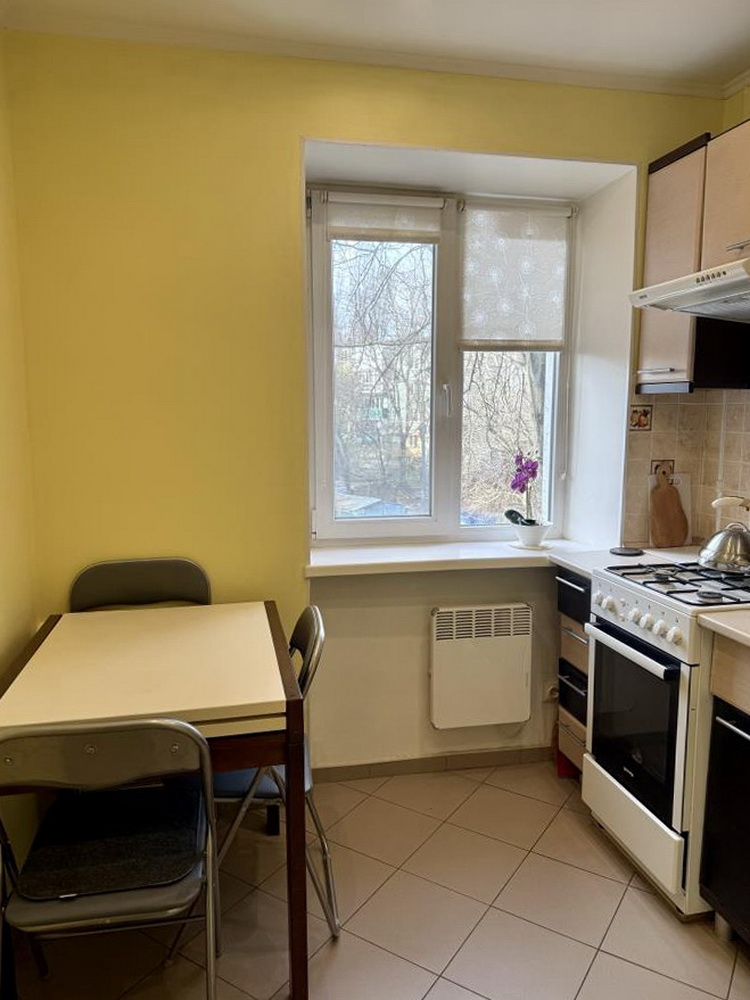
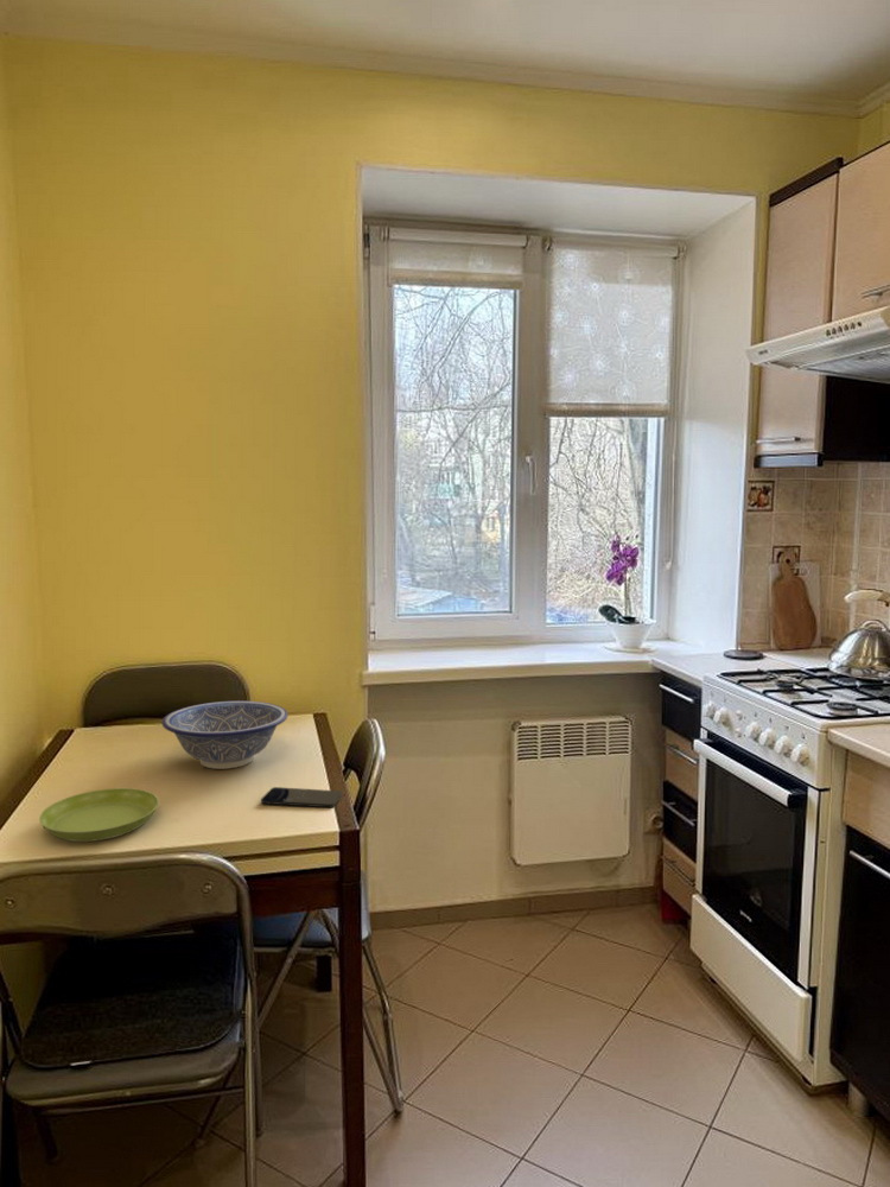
+ decorative bowl (225, 738)
+ smartphone (301, 796)
+ saucer (101, 815)
